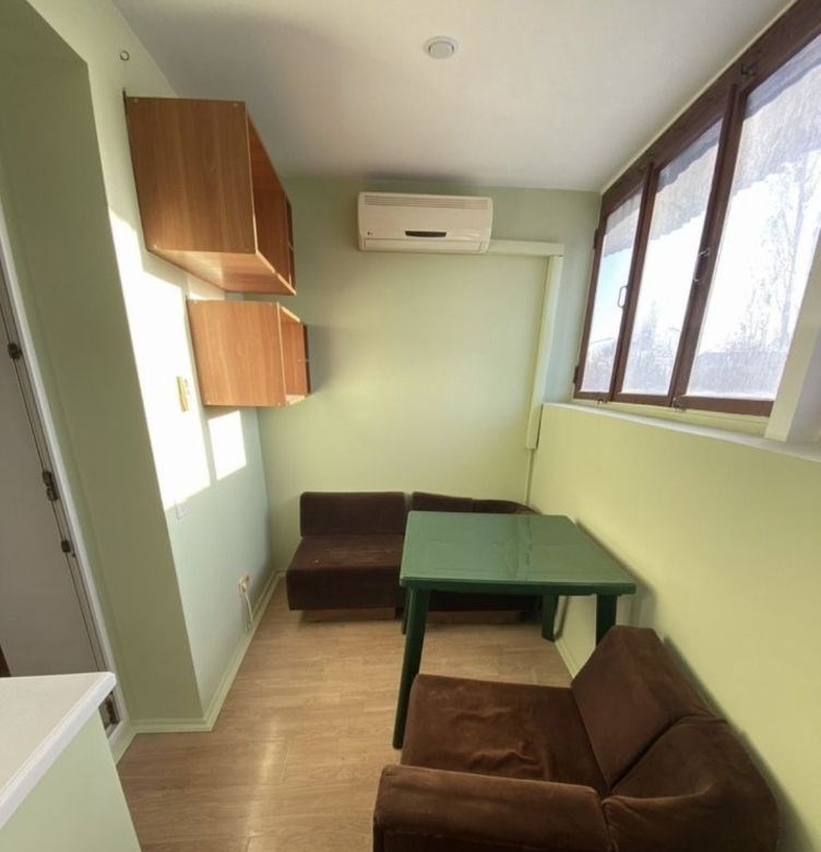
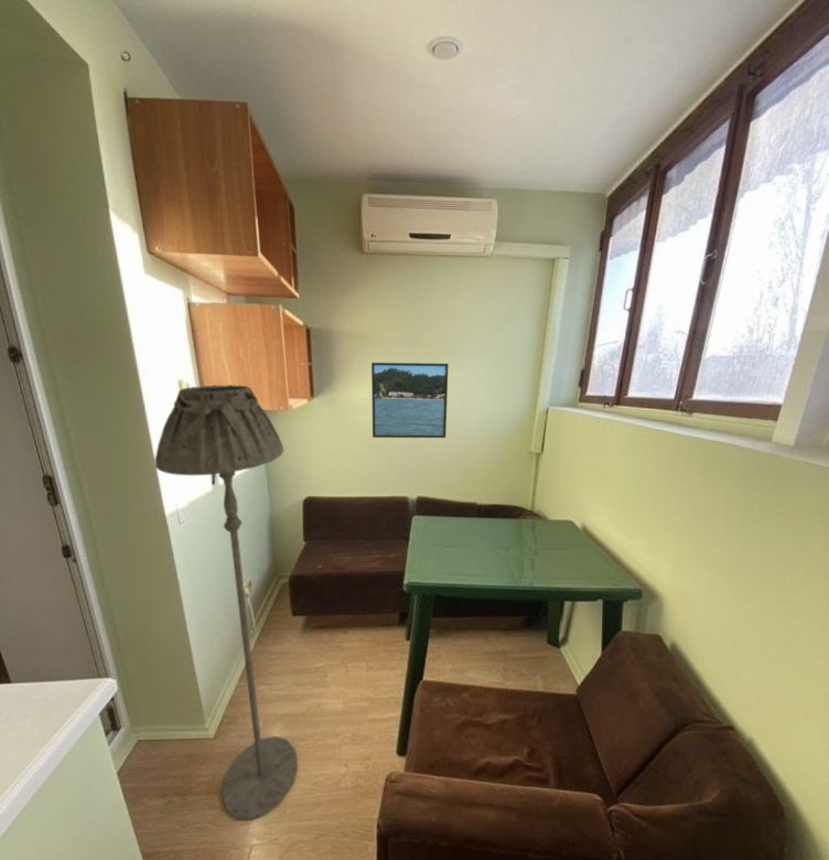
+ floor lamp (241, 610)
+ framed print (409, 400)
